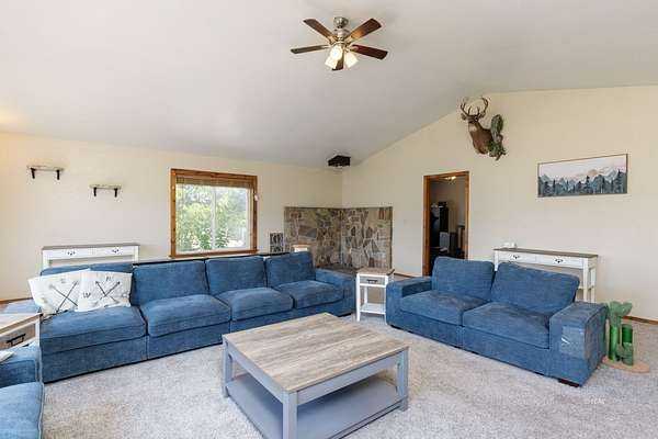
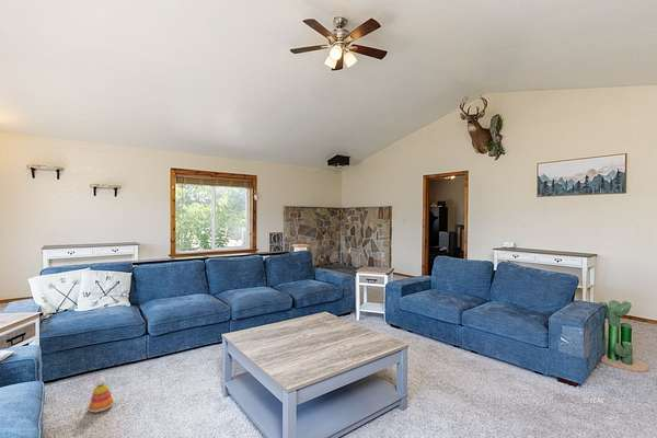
+ stacking toy (101, 392)
